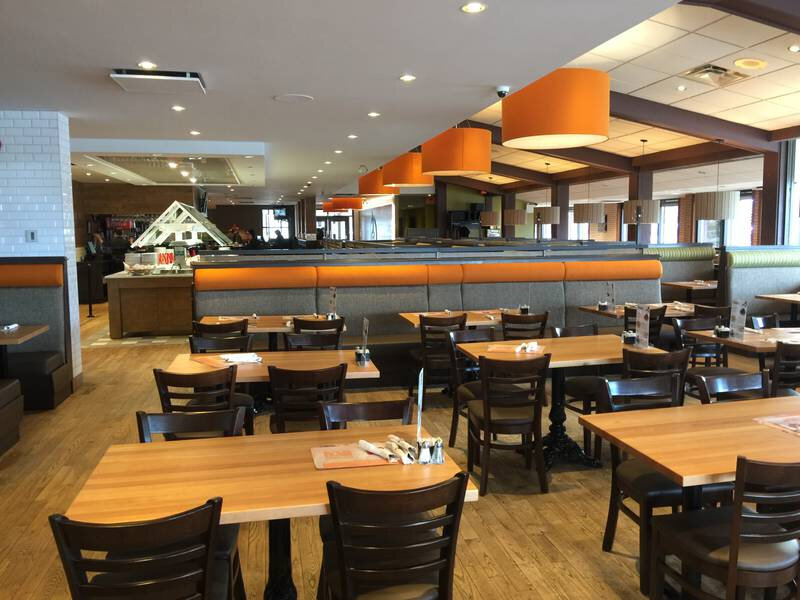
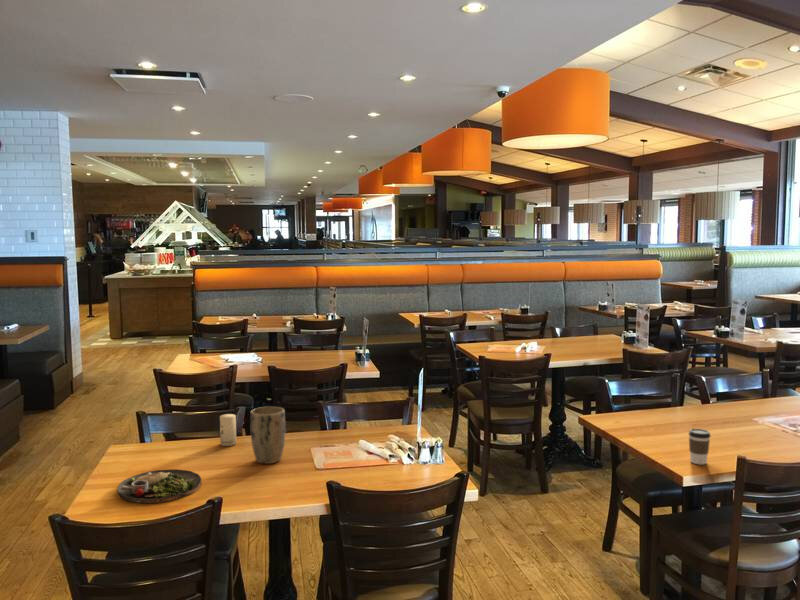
+ candle (228, 429)
+ plant pot (267, 435)
+ coffee cup (699, 446)
+ dinner plate (160, 479)
